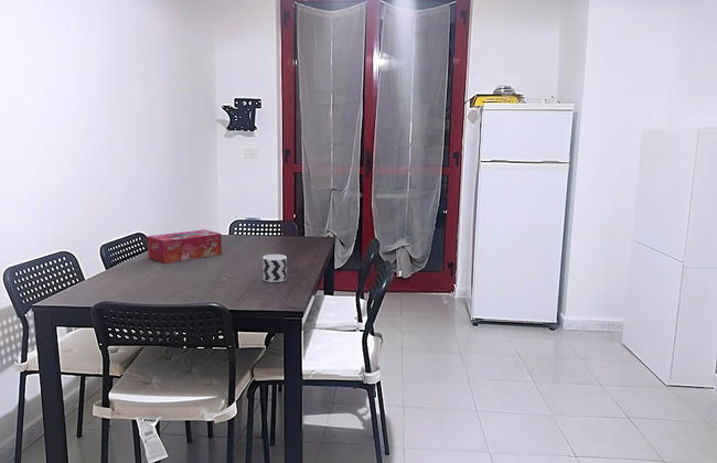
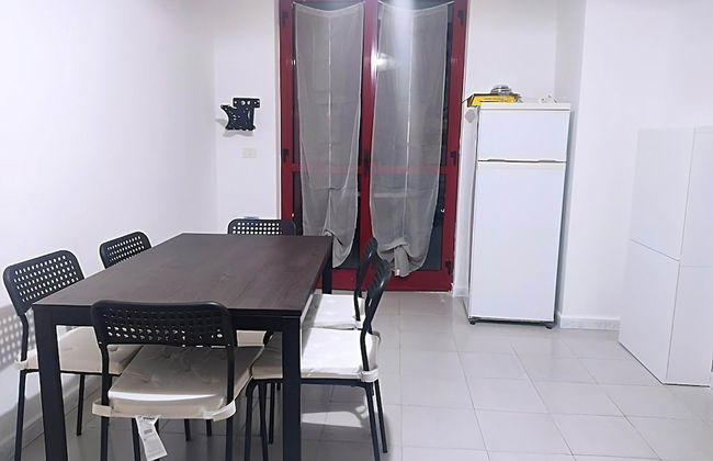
- cup (275, 267)
- tissue box (185, 245)
